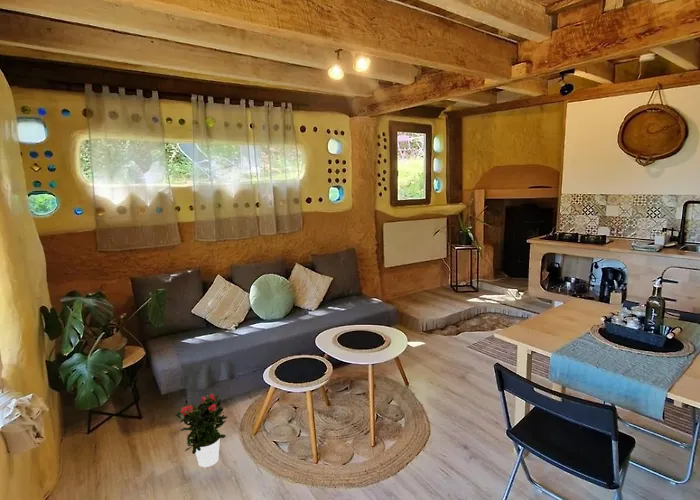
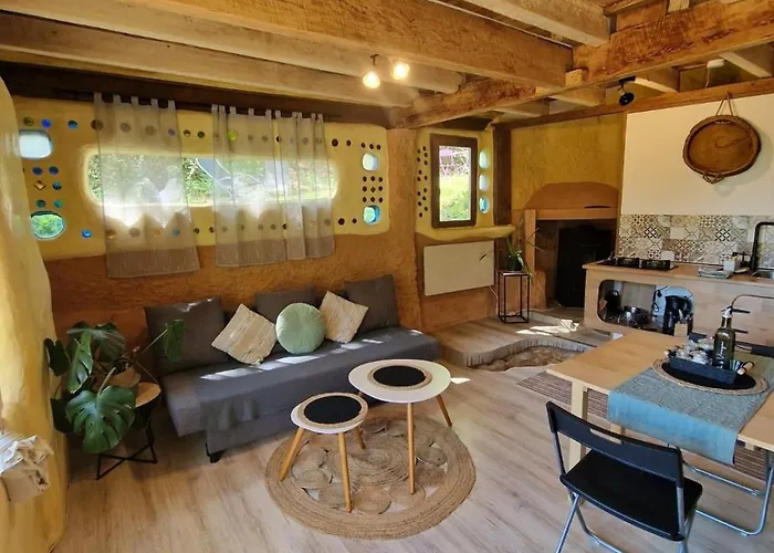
- potted flower (204, 430)
